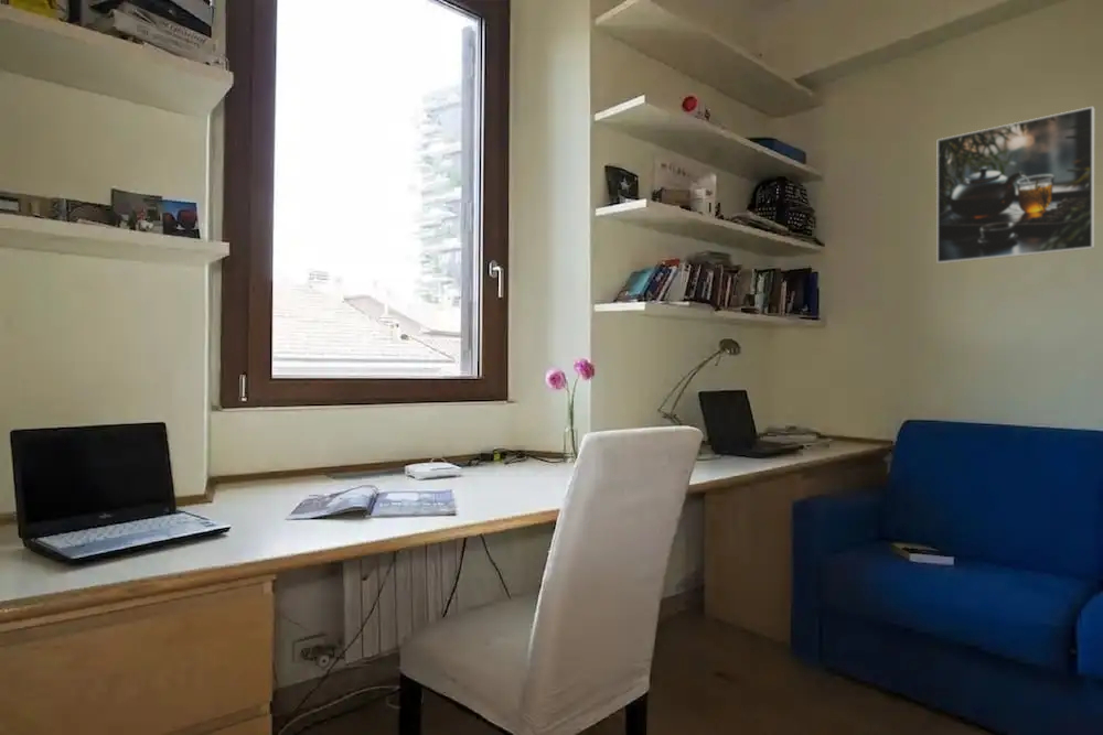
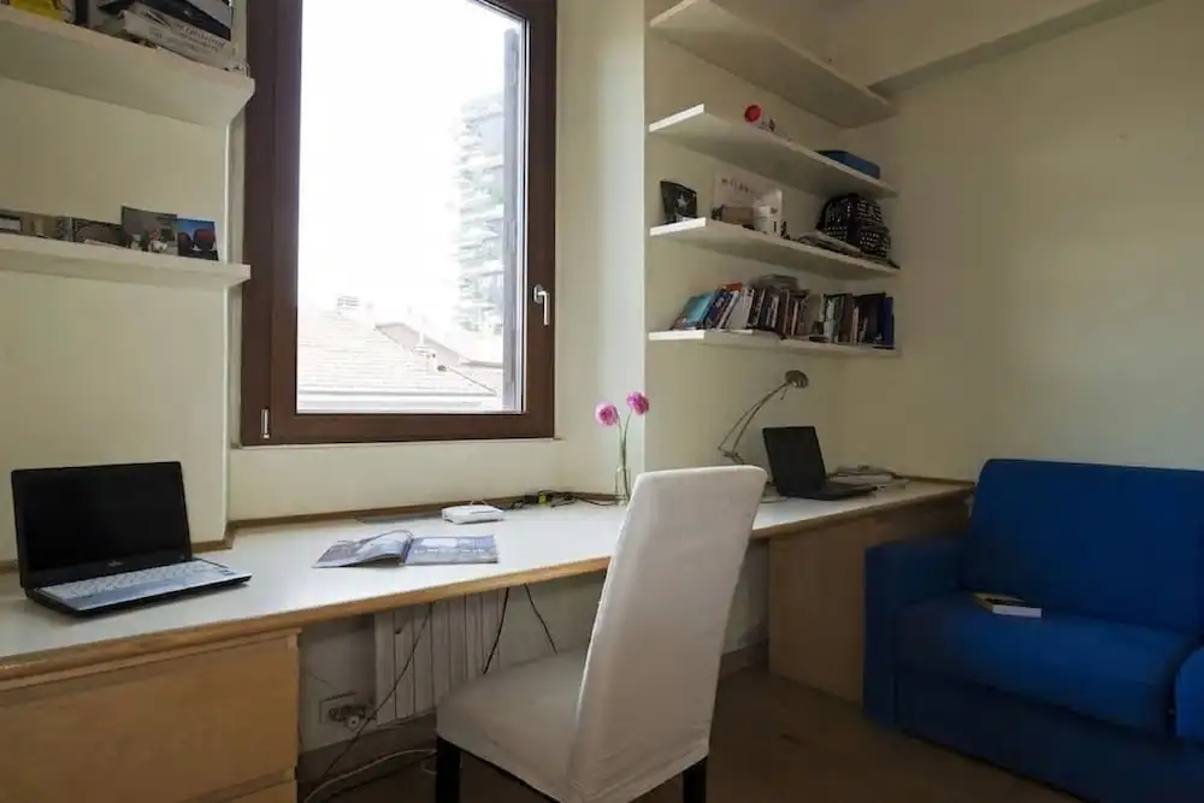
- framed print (1010, 191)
